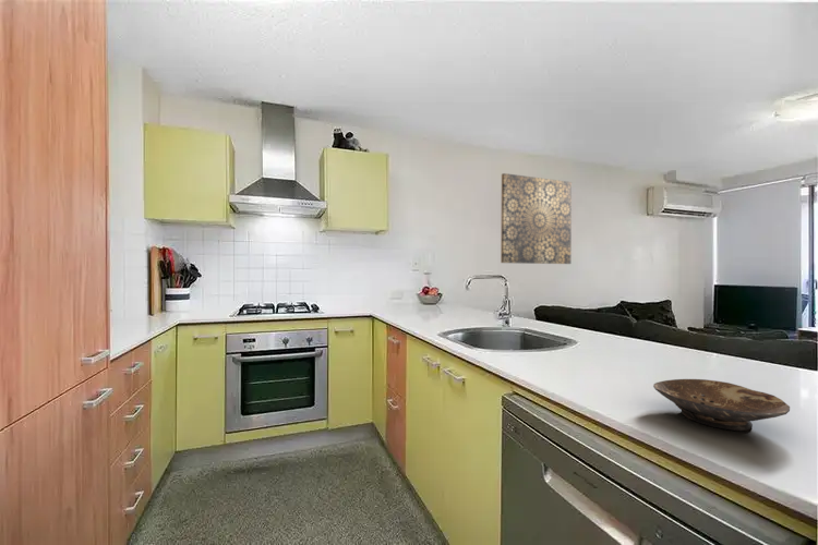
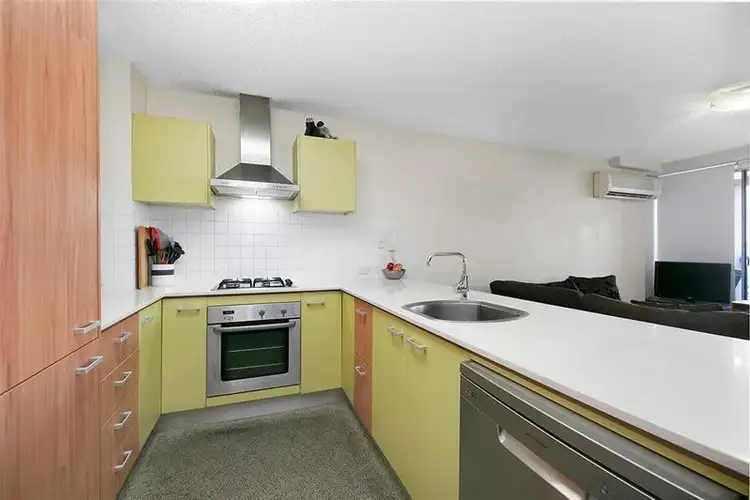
- wall art (537, 220)
- bowl (714, 404)
